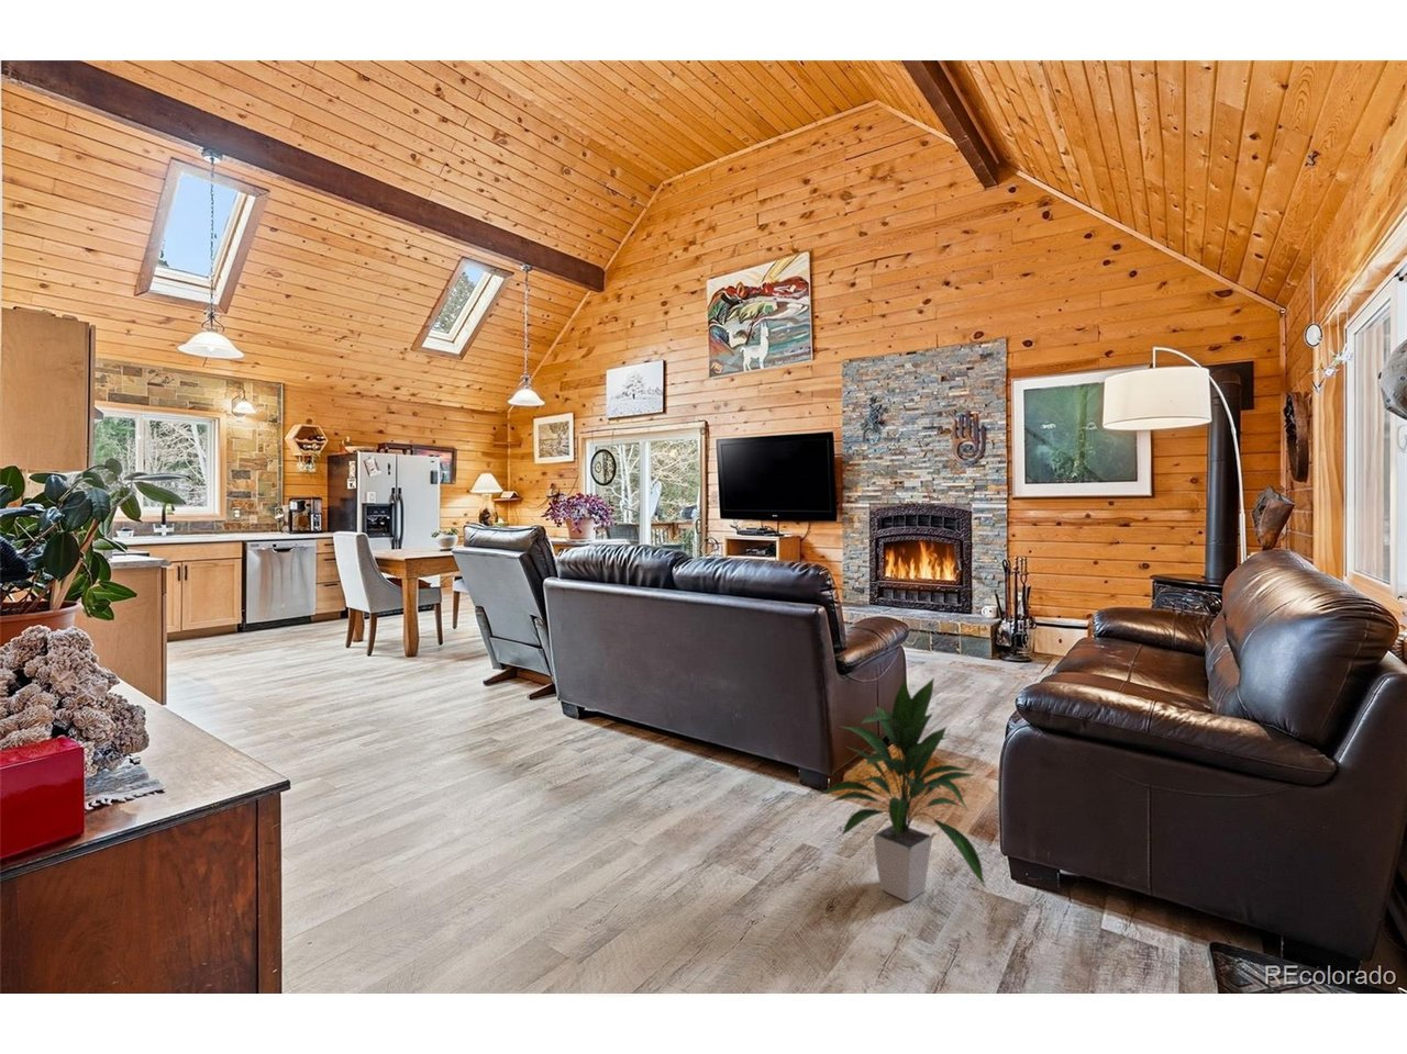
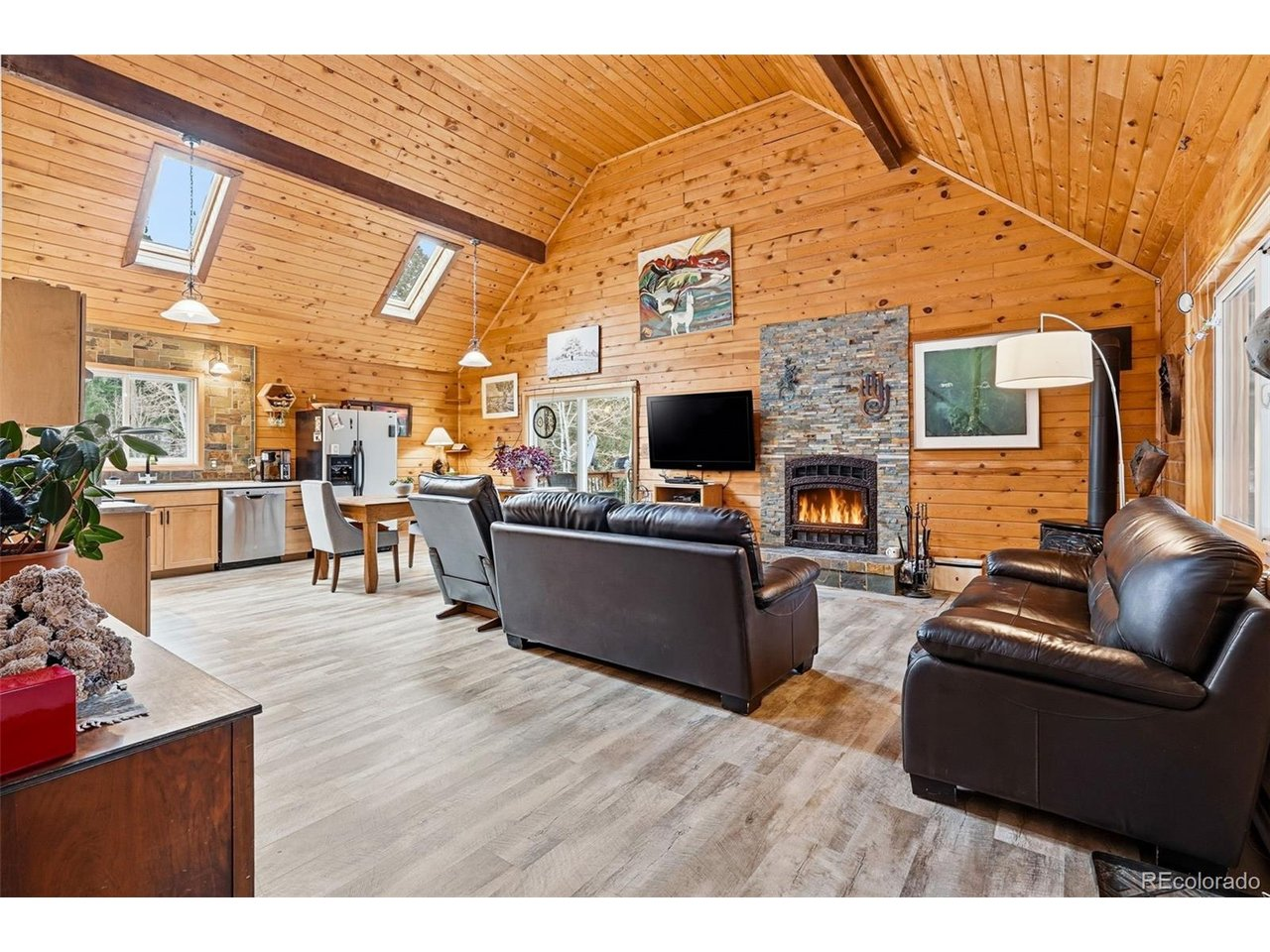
- indoor plant (906, 789)
